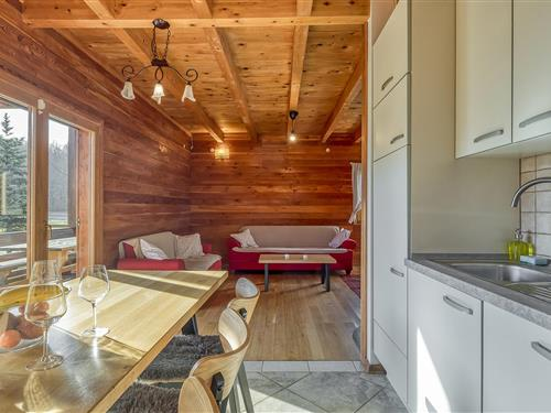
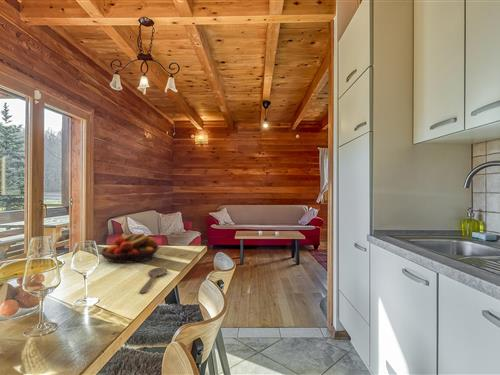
+ wooden spoon (152, 278)
+ fruit bowl (130, 245)
